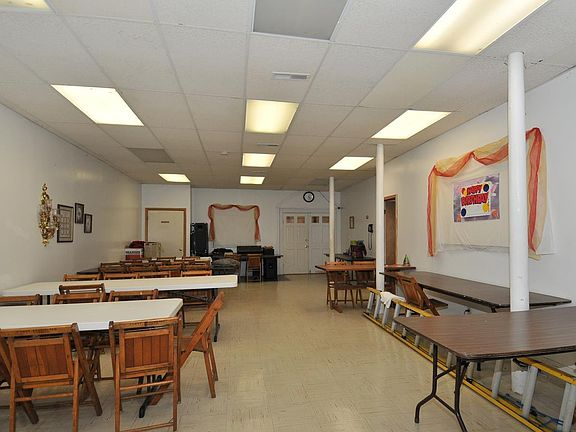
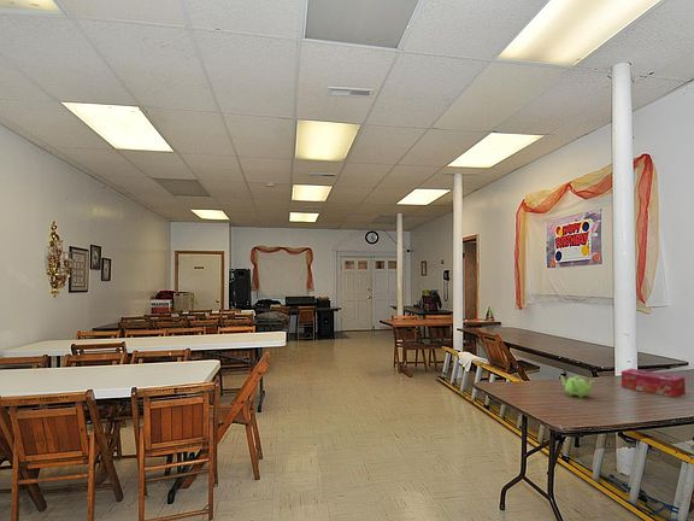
+ tissue box (652, 381)
+ teapot (576, 386)
